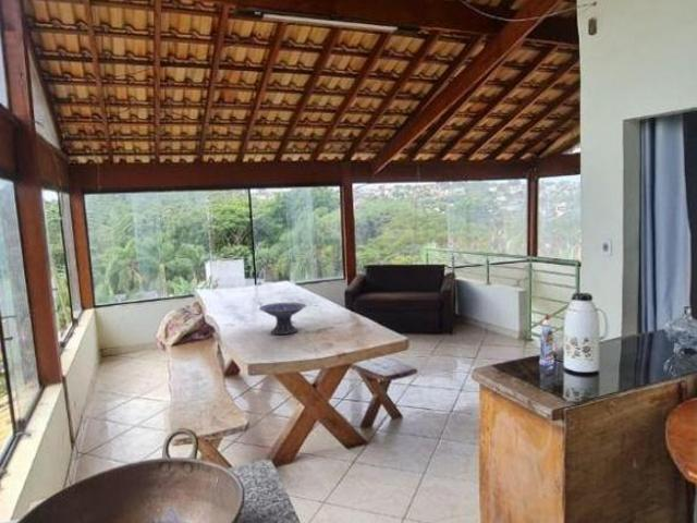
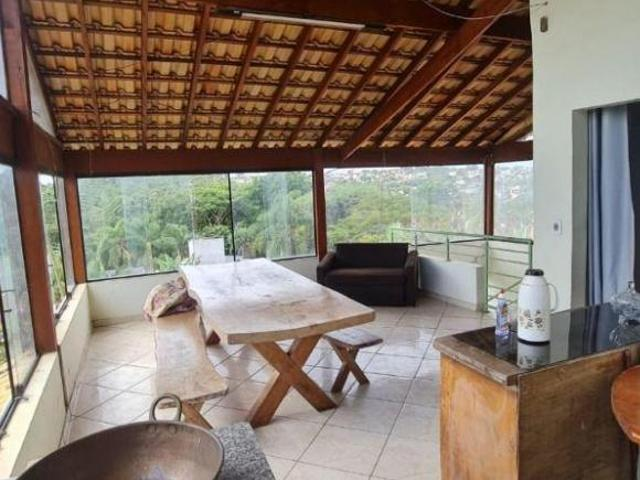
- decorative bowl (283, 318)
